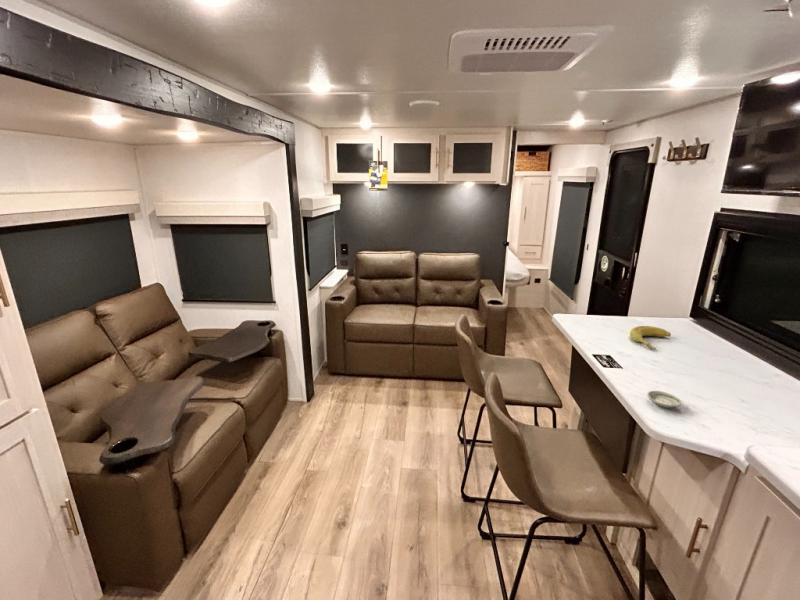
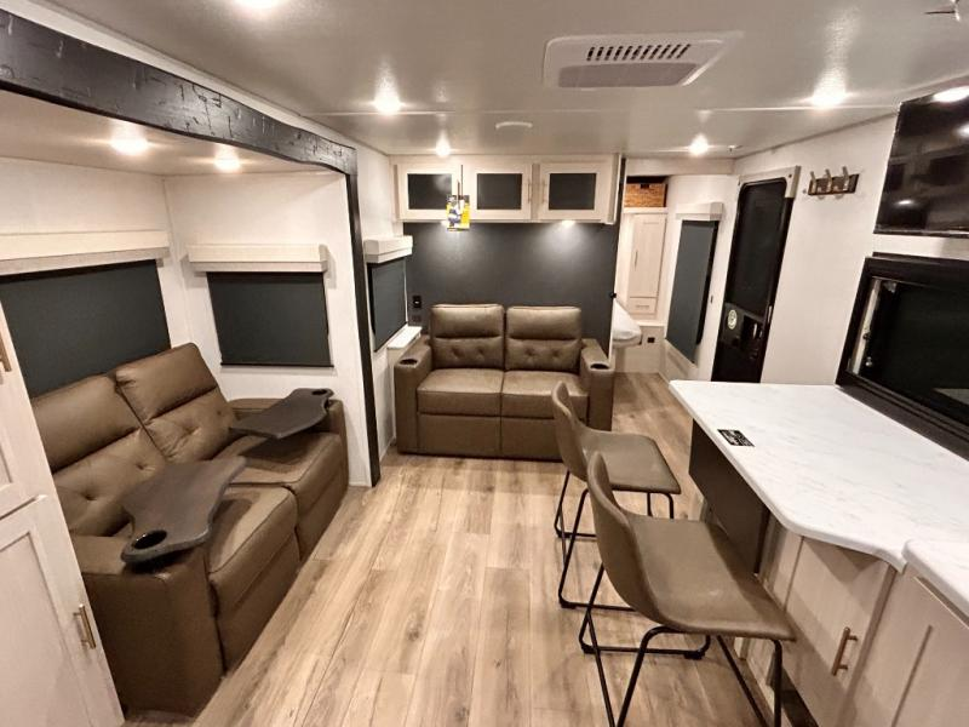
- banana (651, 335)
- saucer (663, 400)
